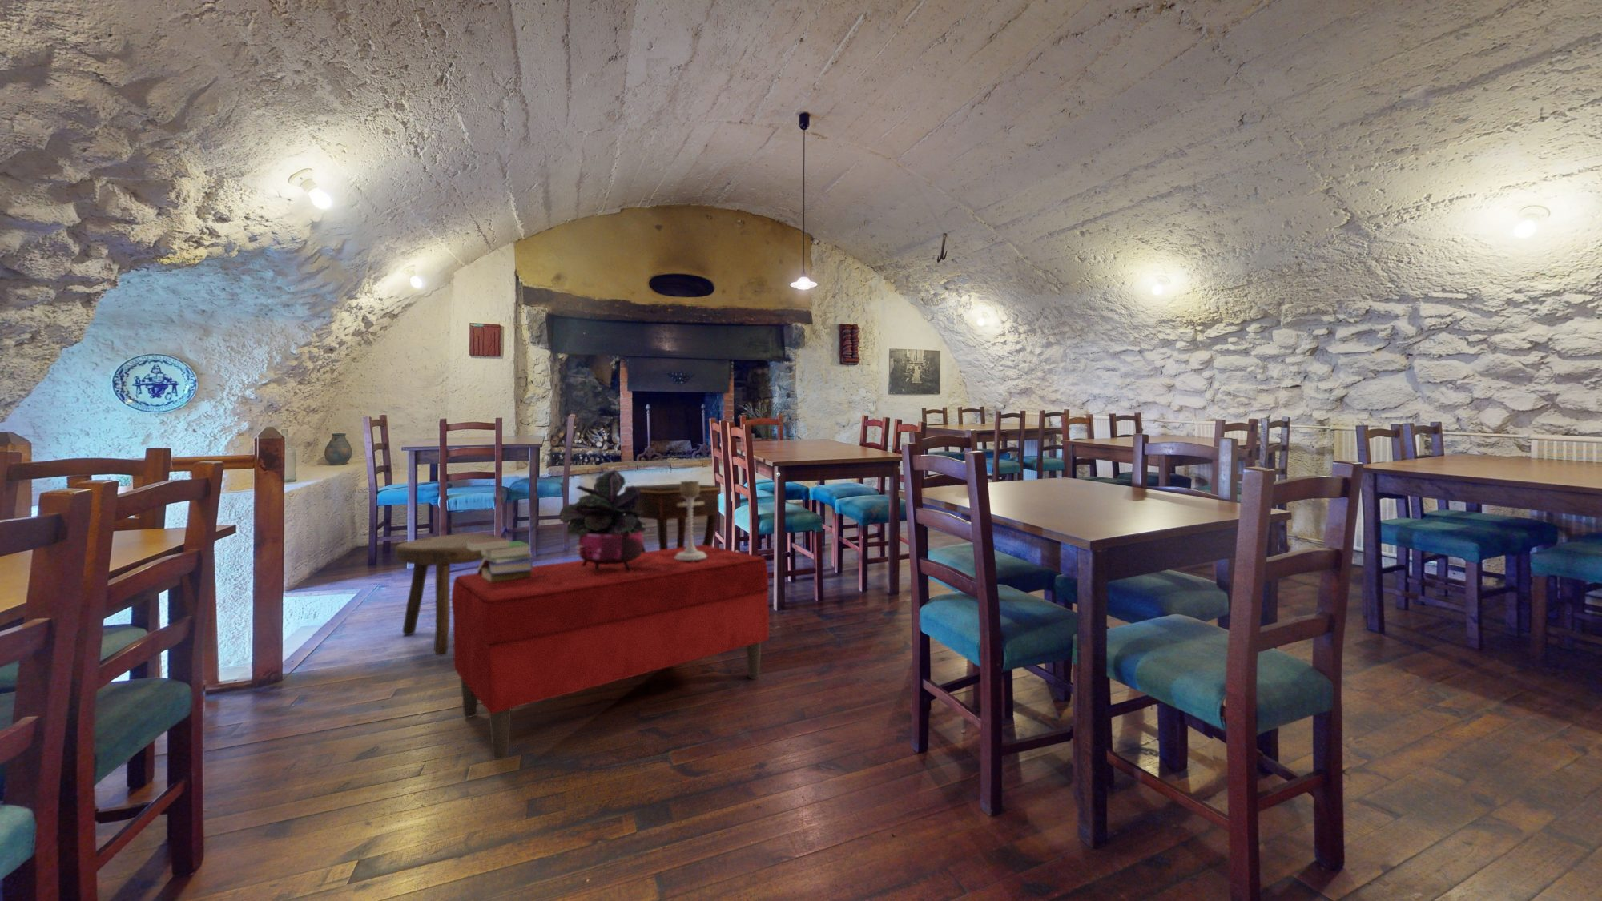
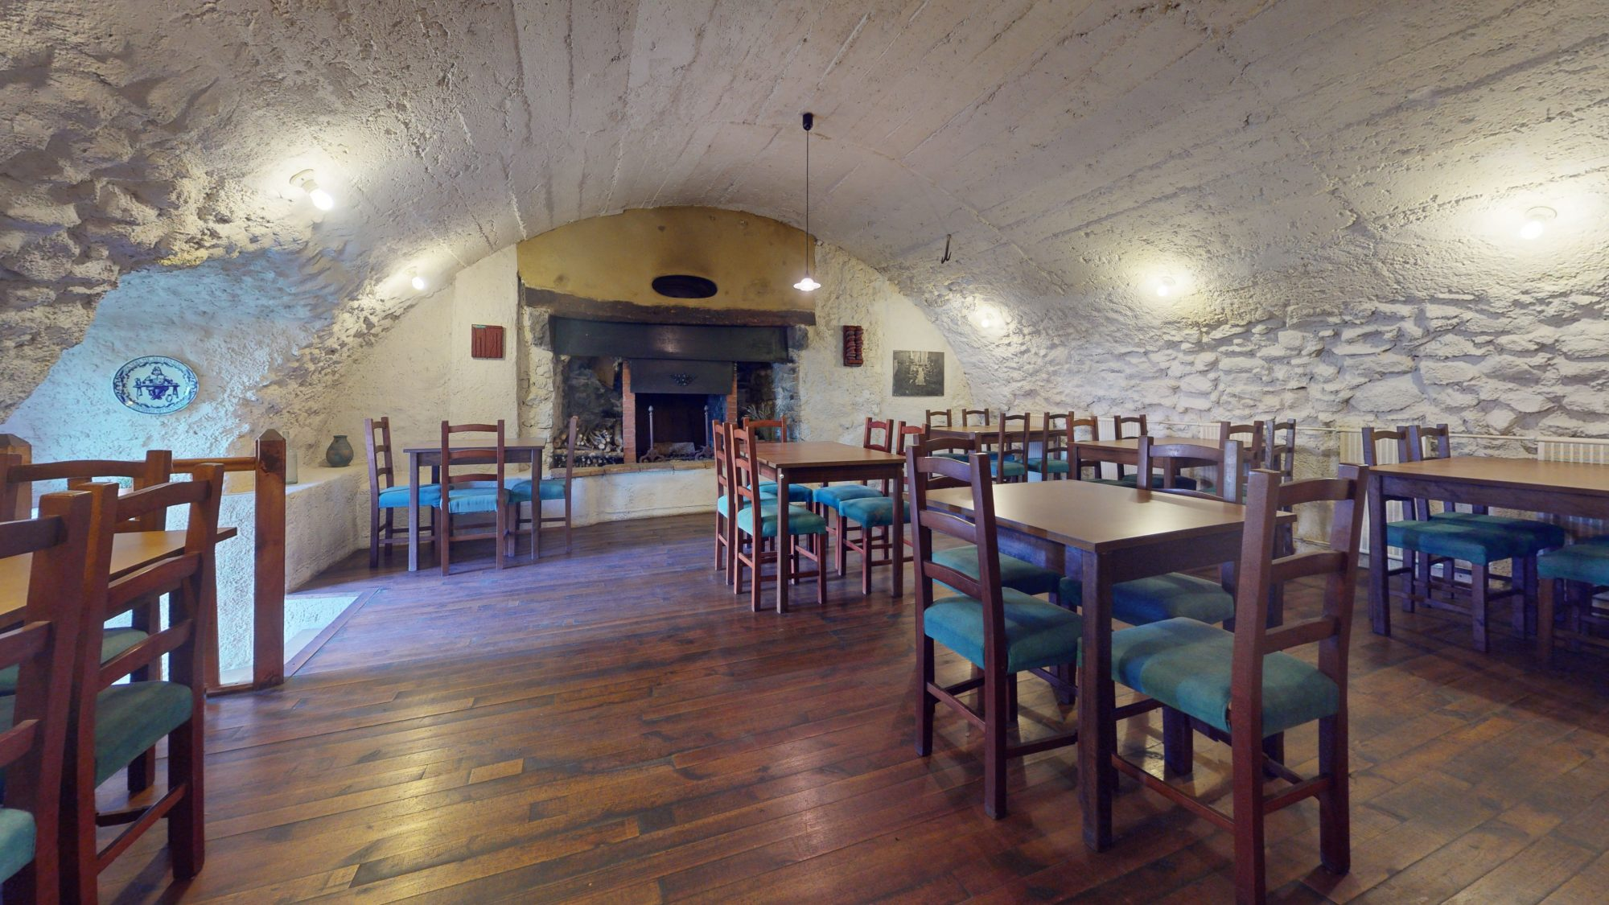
- potted plant (608, 519)
- side table (677, 547)
- book (497, 557)
- candle holder (690, 518)
- stool (448, 589)
- bench (621, 630)
